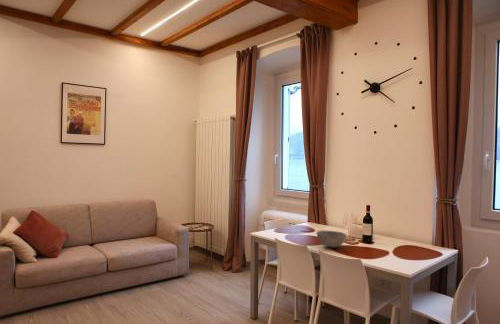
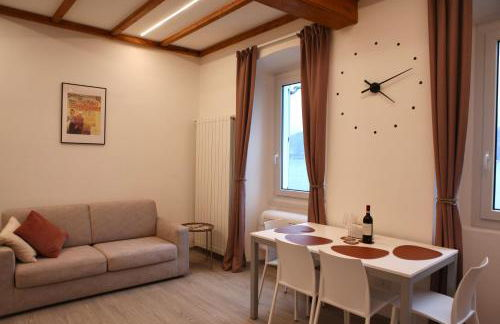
- bowl (331, 239)
